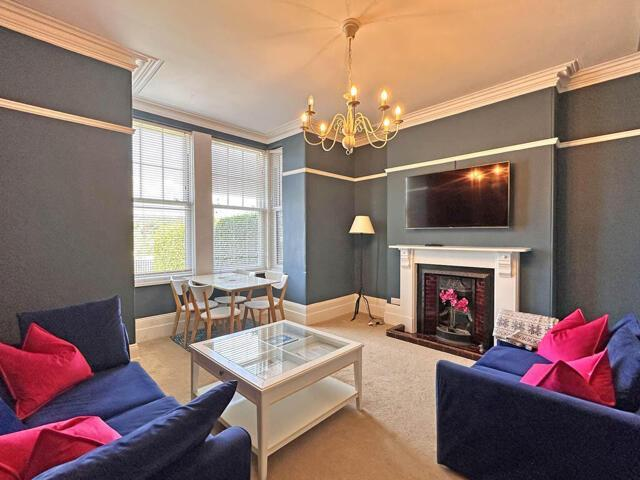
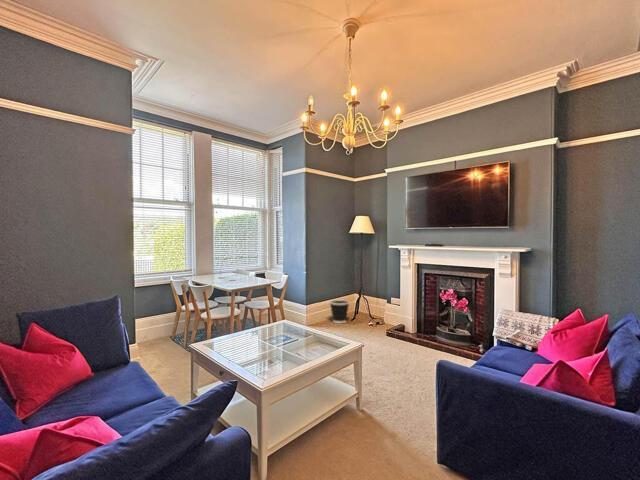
+ wastebasket (339, 311)
